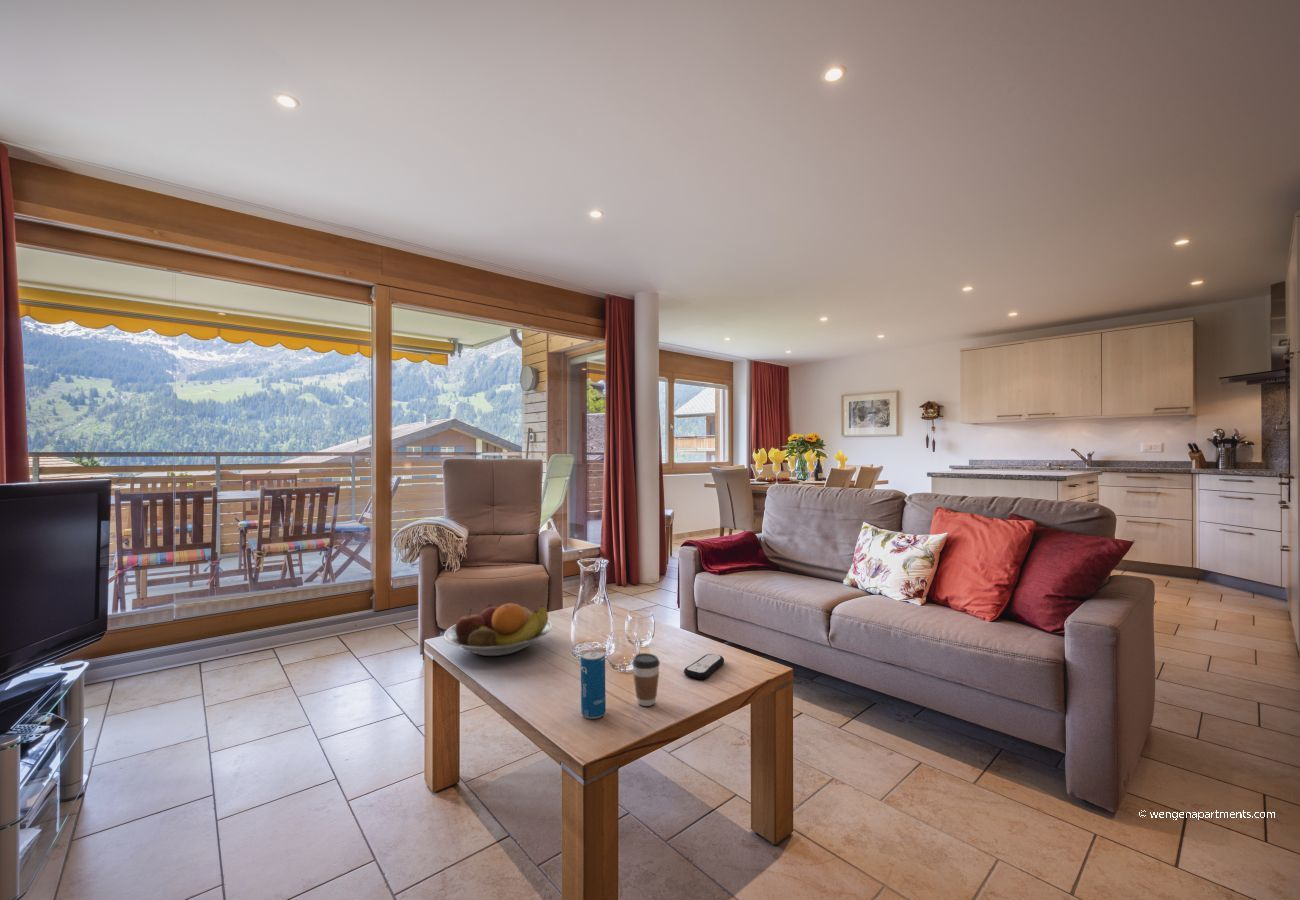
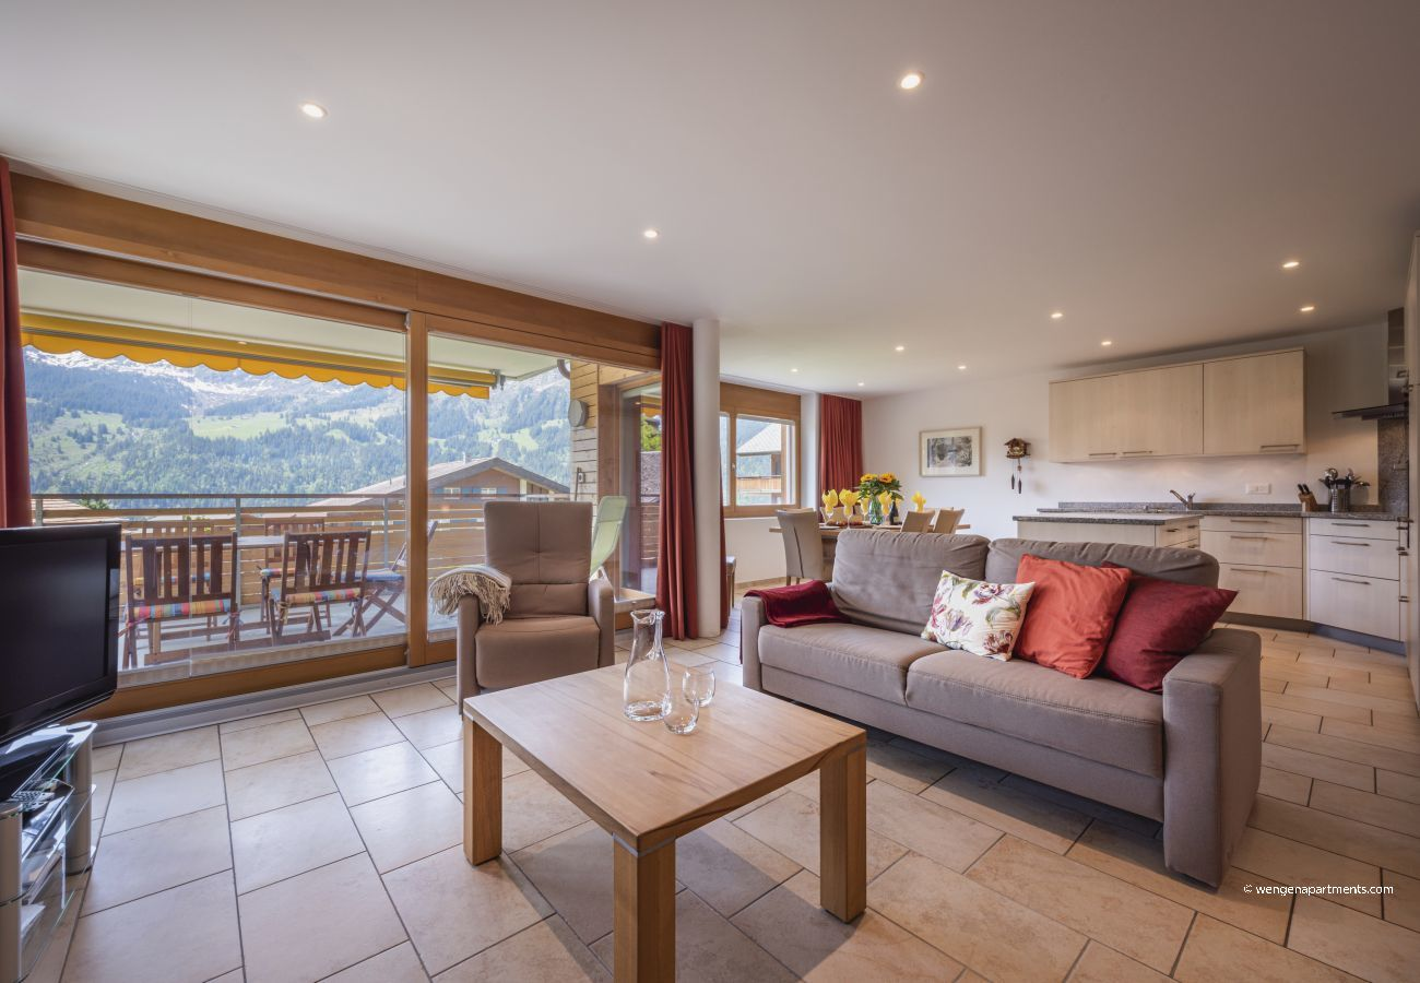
- remote control (705, 665)
- coffee cup (646, 679)
- fruit bowl (499, 624)
- beverage can (593, 684)
